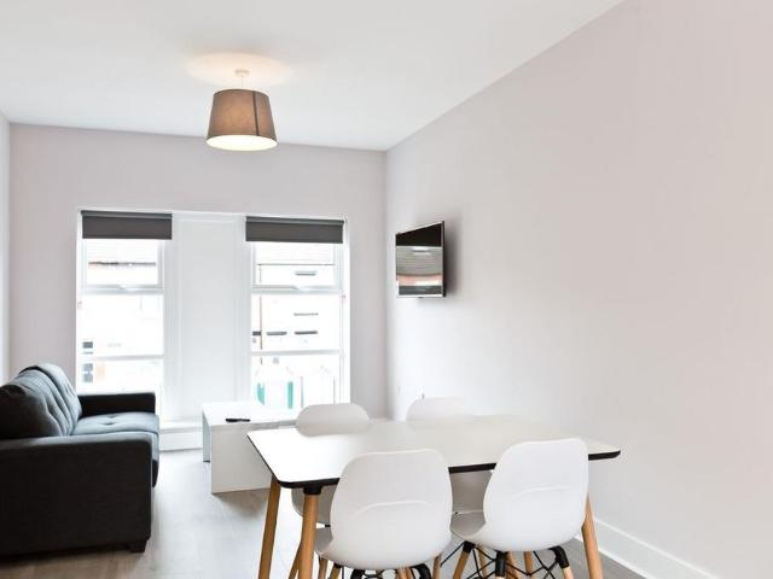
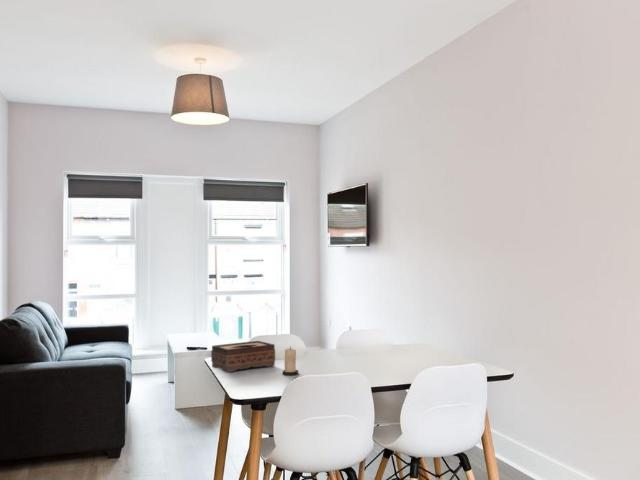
+ tissue box (243, 355)
+ candle (290, 359)
